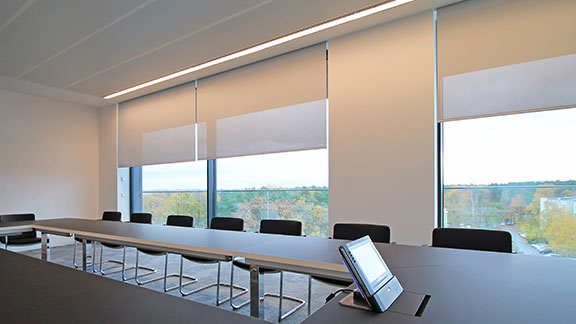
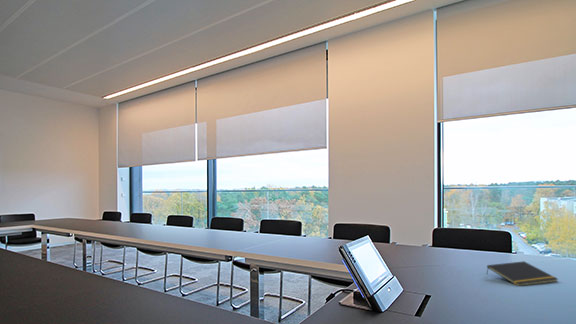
+ notepad (521, 273)
